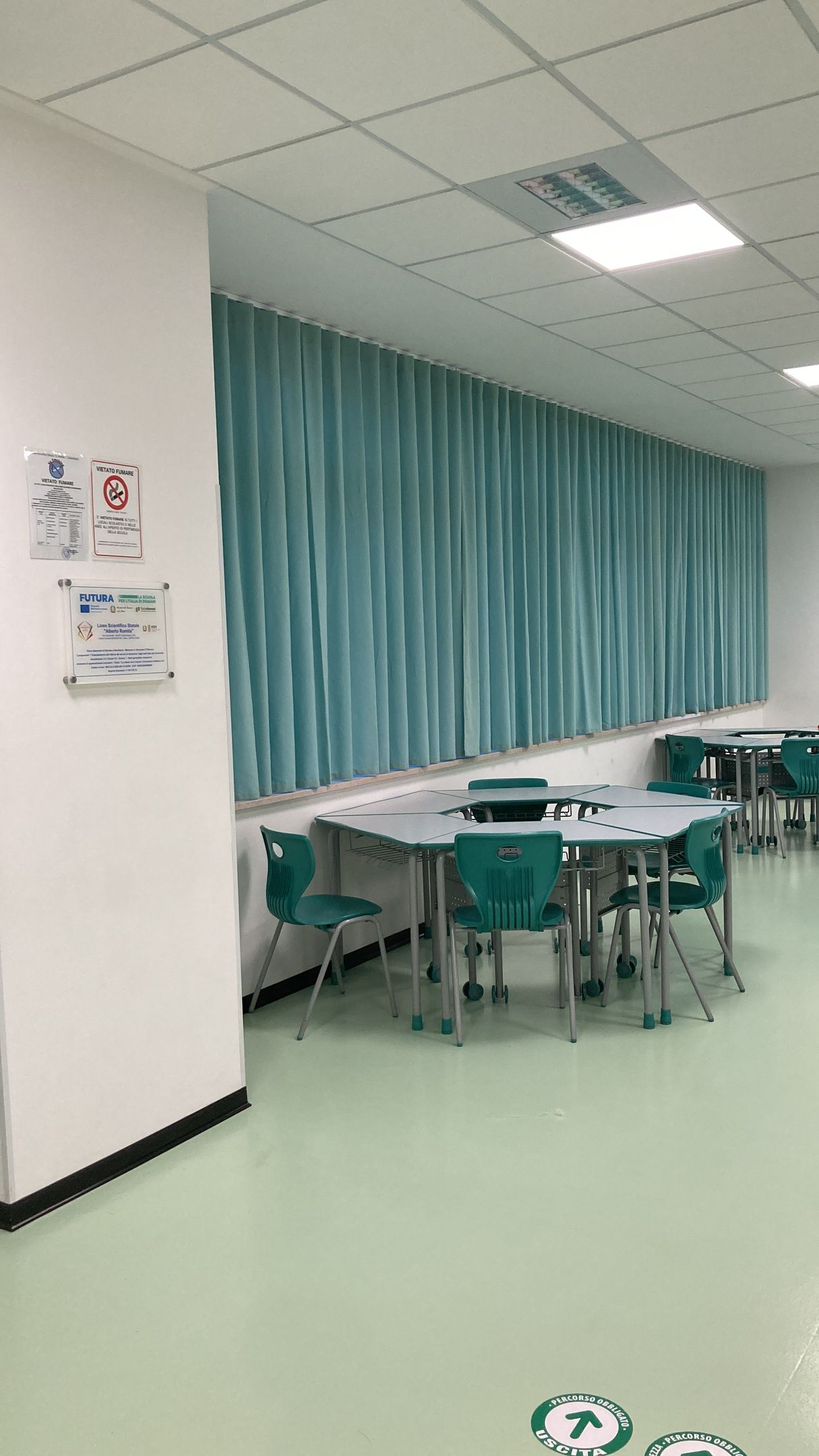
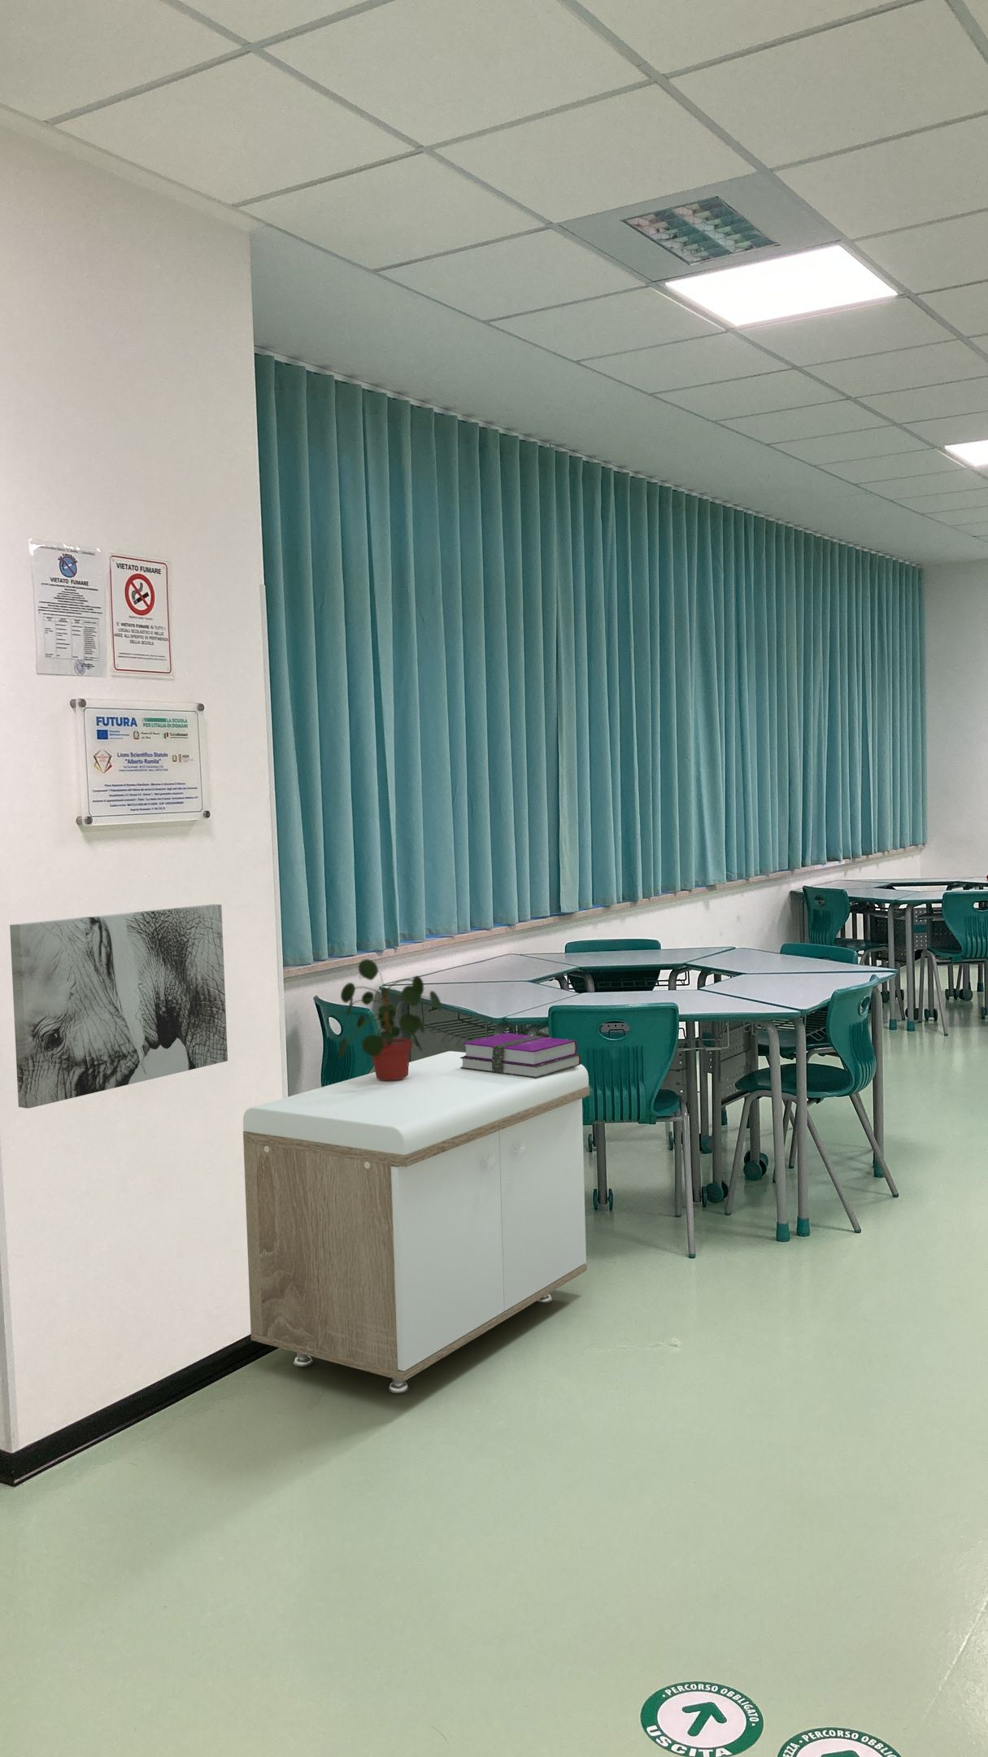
+ potted plant (392, 1018)
+ wall art (127, 998)
+ storage bench (429, 1207)
+ notebook (520, 1052)
